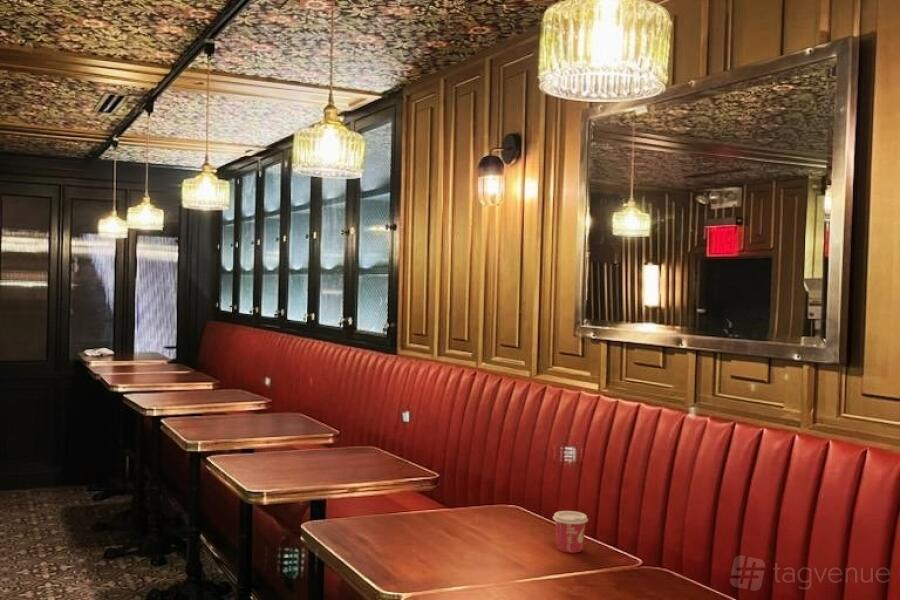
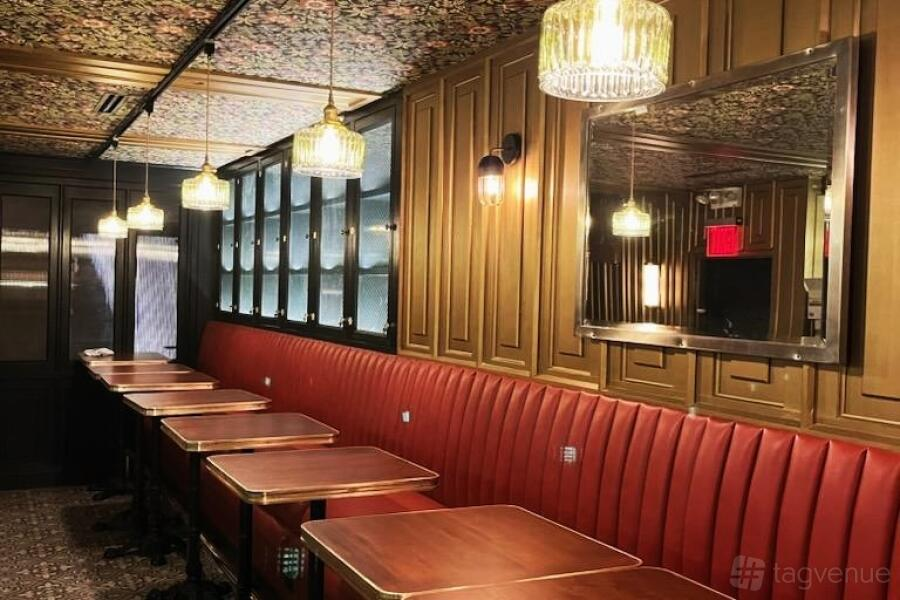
- cup (569, 532)
